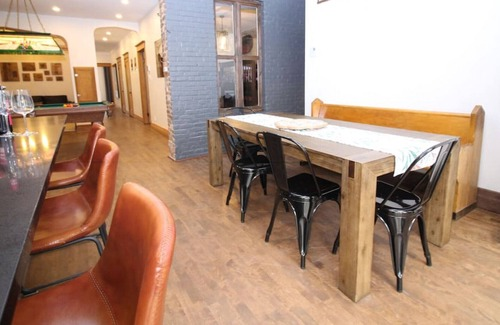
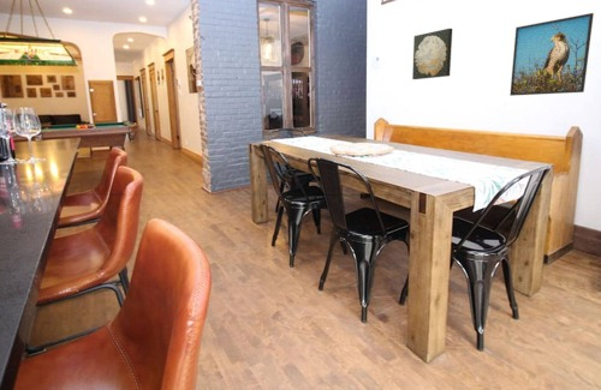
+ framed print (547, 58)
+ wall art (432, 55)
